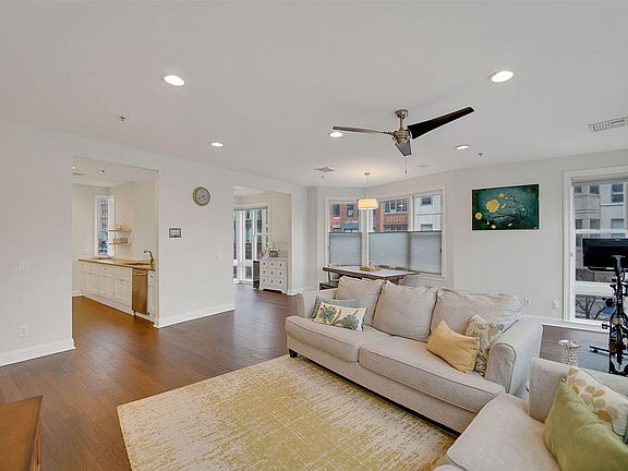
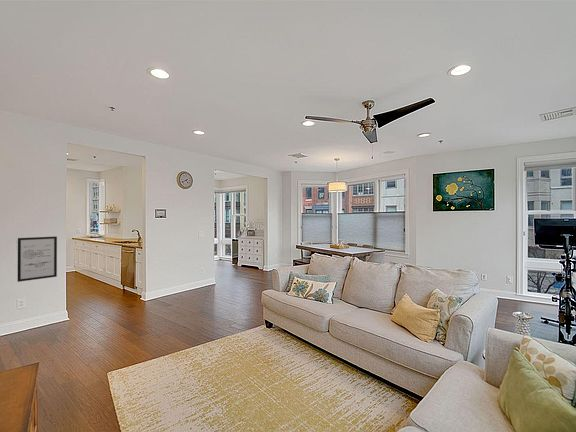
+ wall art (38, 258)
